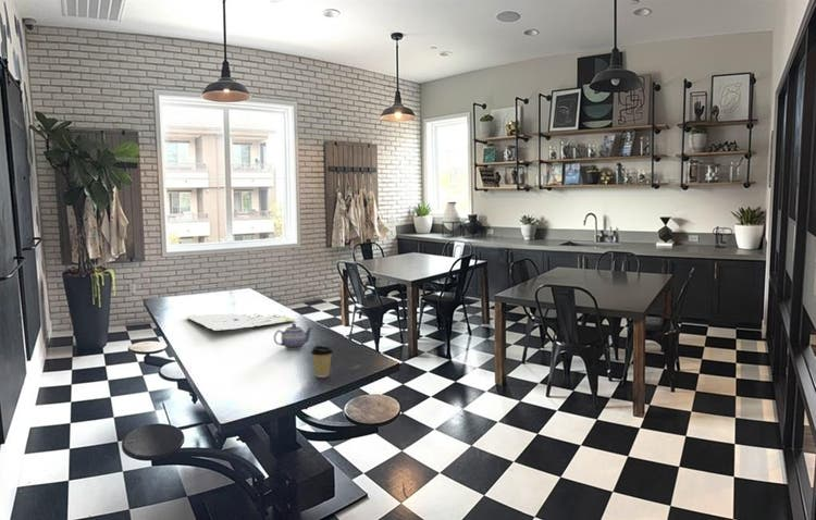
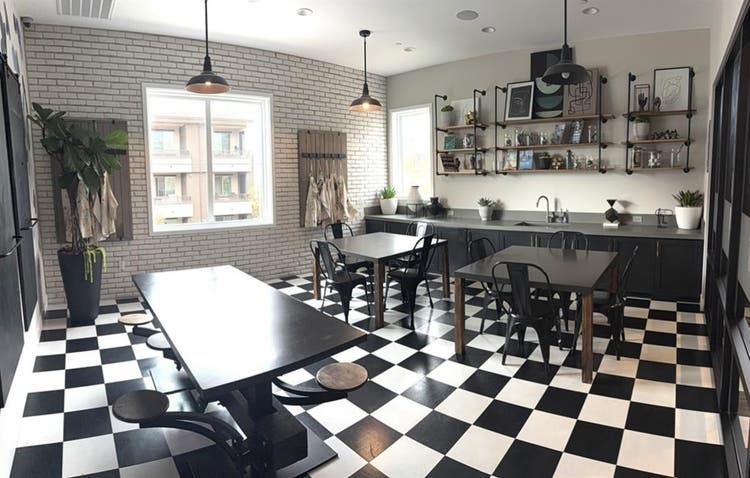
- coffee cup (322, 361)
- teapot (294, 335)
- board game (239, 318)
